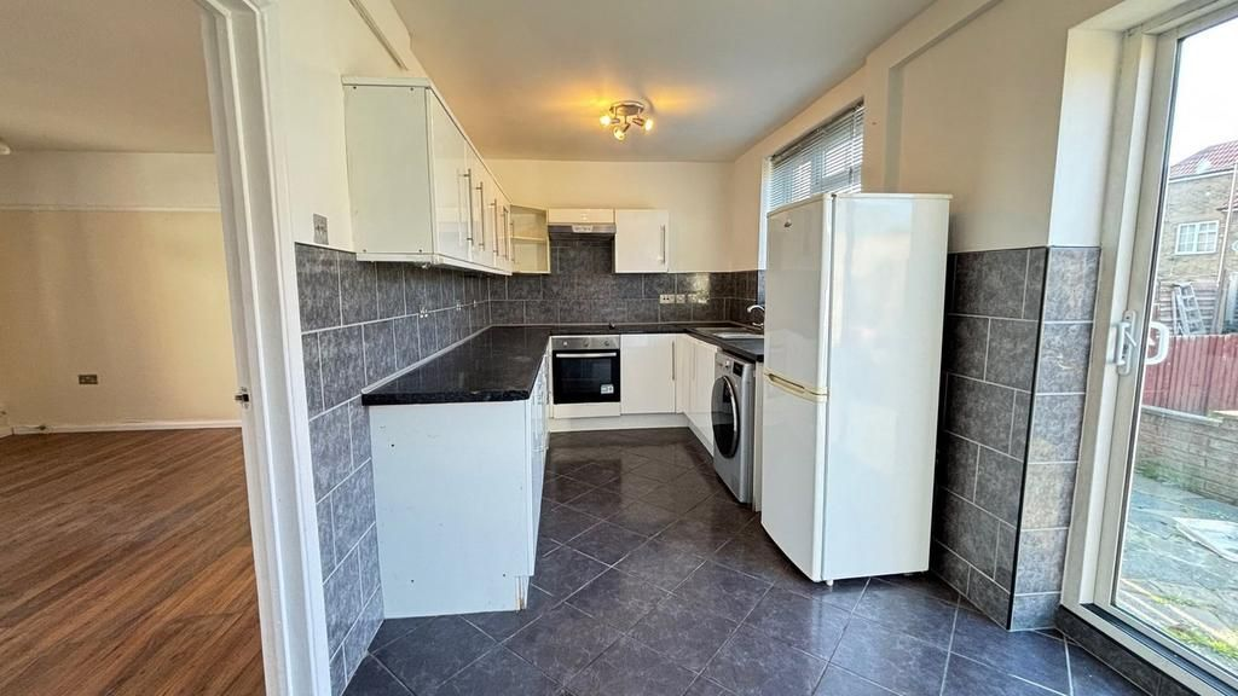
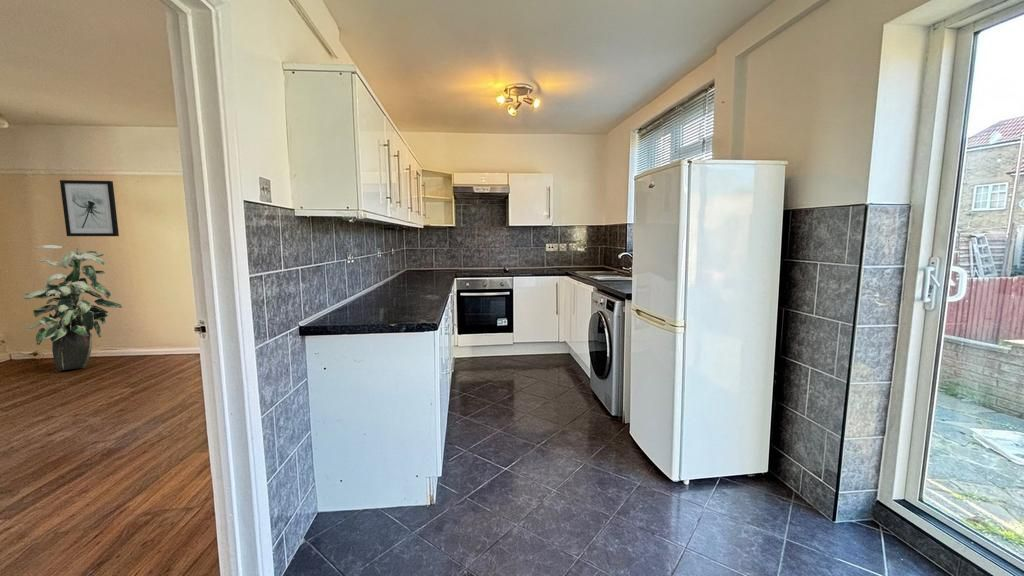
+ indoor plant (70, 307)
+ wall art (89, 208)
